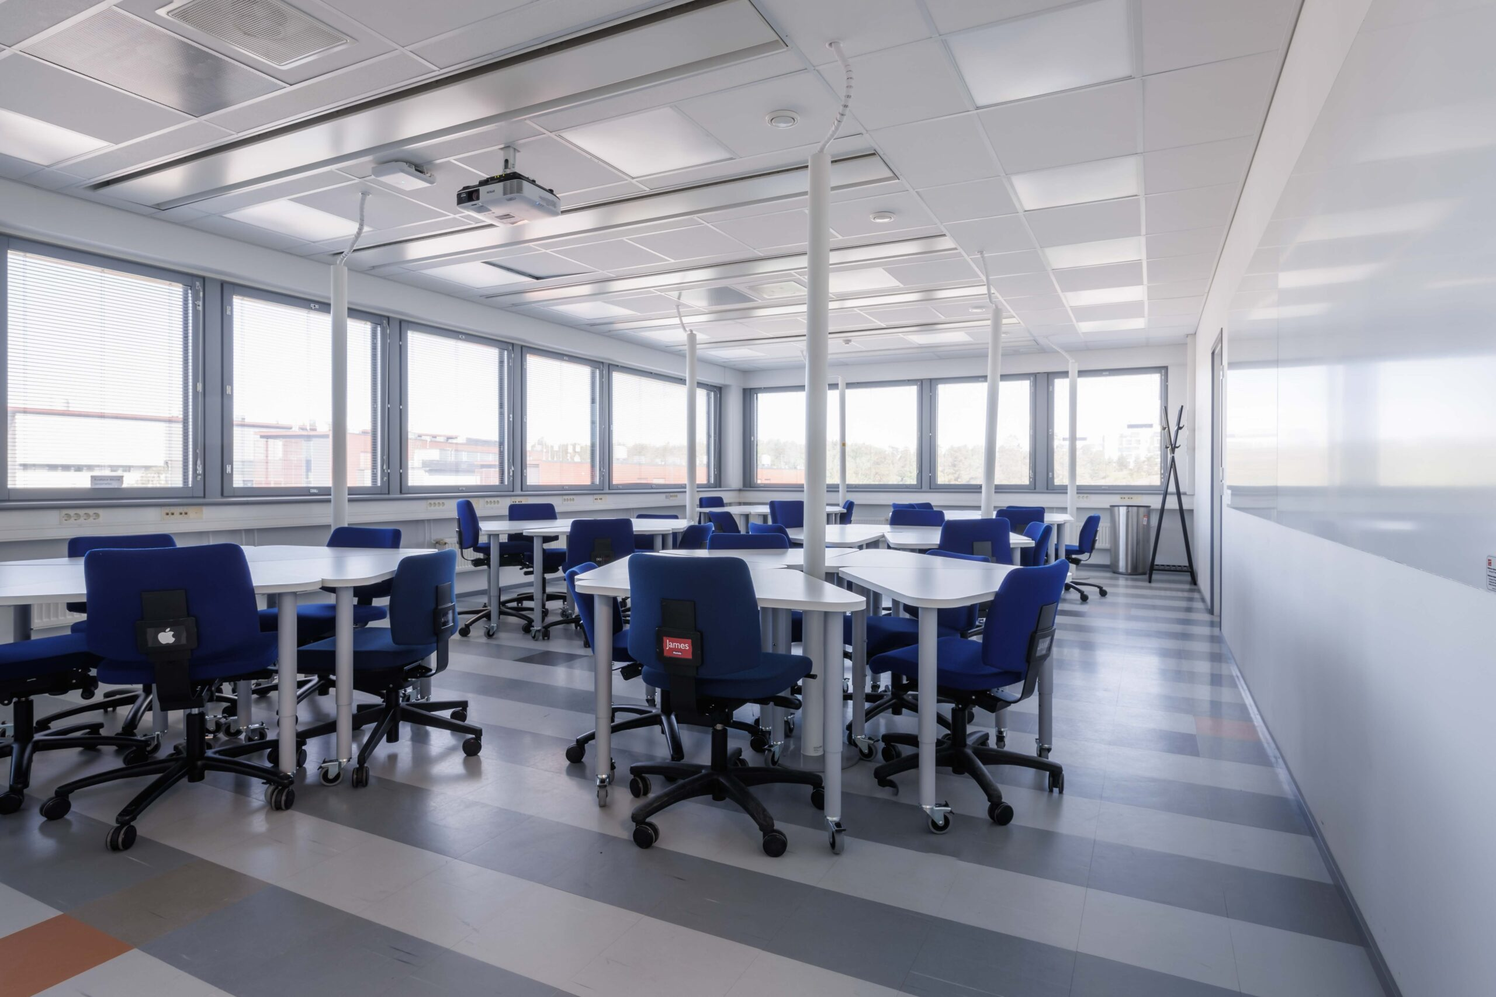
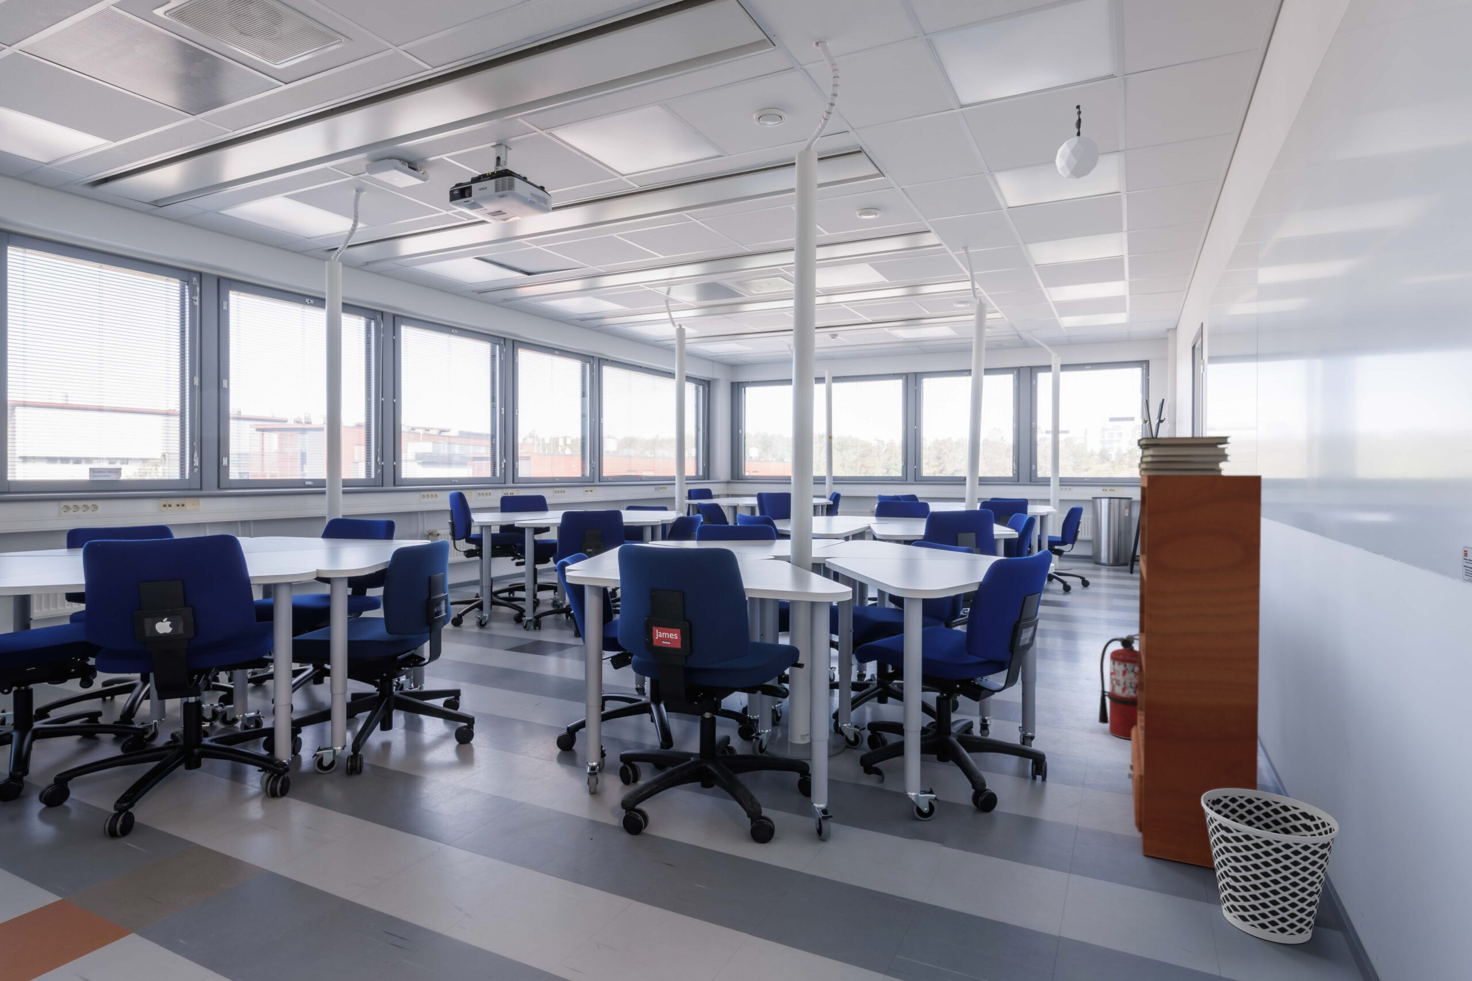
+ pendant lamp (1077, 142)
+ bookshelf (1184, 650)
+ book stack (1182, 457)
+ wastebasket (1266, 866)
+ fire extinguisher (1126, 680)
